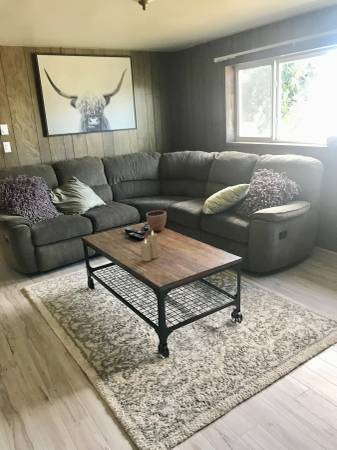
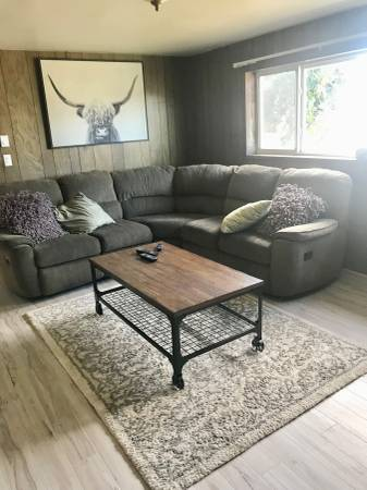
- candle (149, 245)
- decorative bowl (156, 221)
